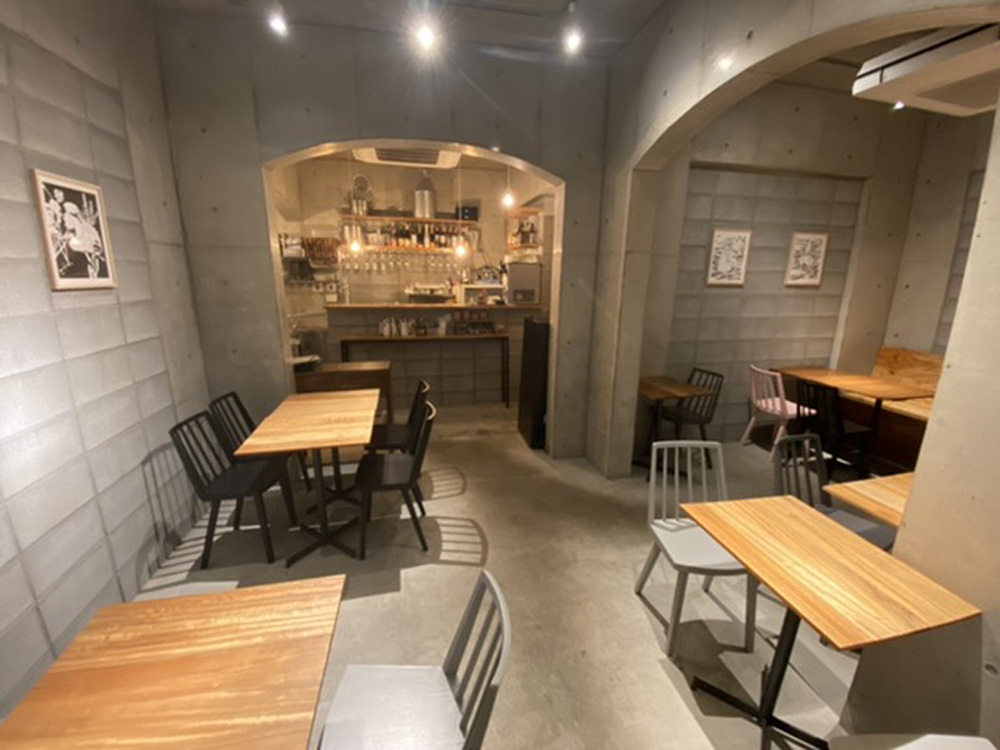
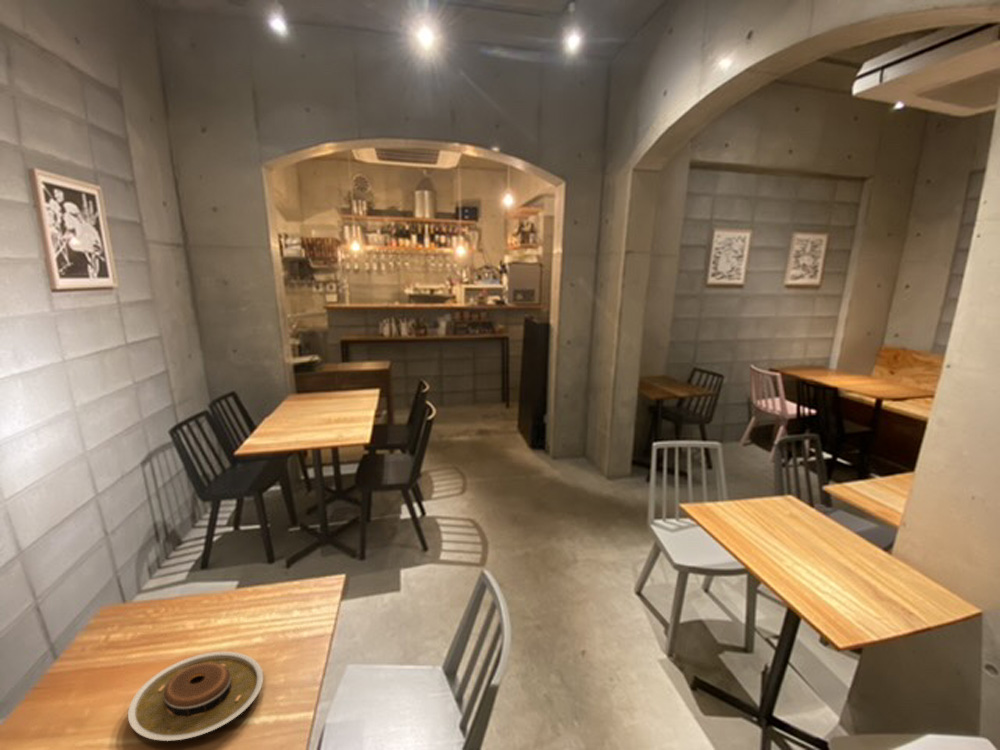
+ plate (198, 689)
